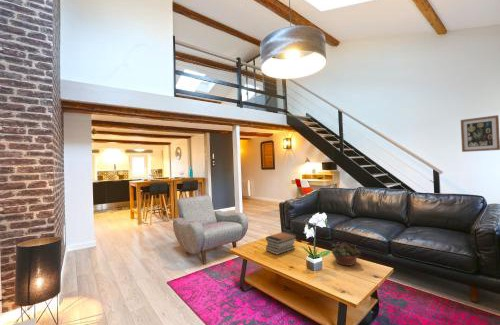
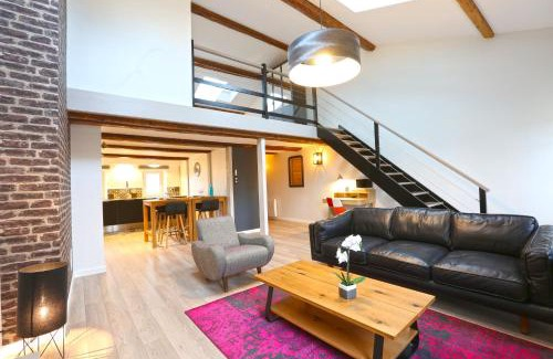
- wall art (479, 134)
- succulent planter (344, 251)
- book stack (281, 242)
